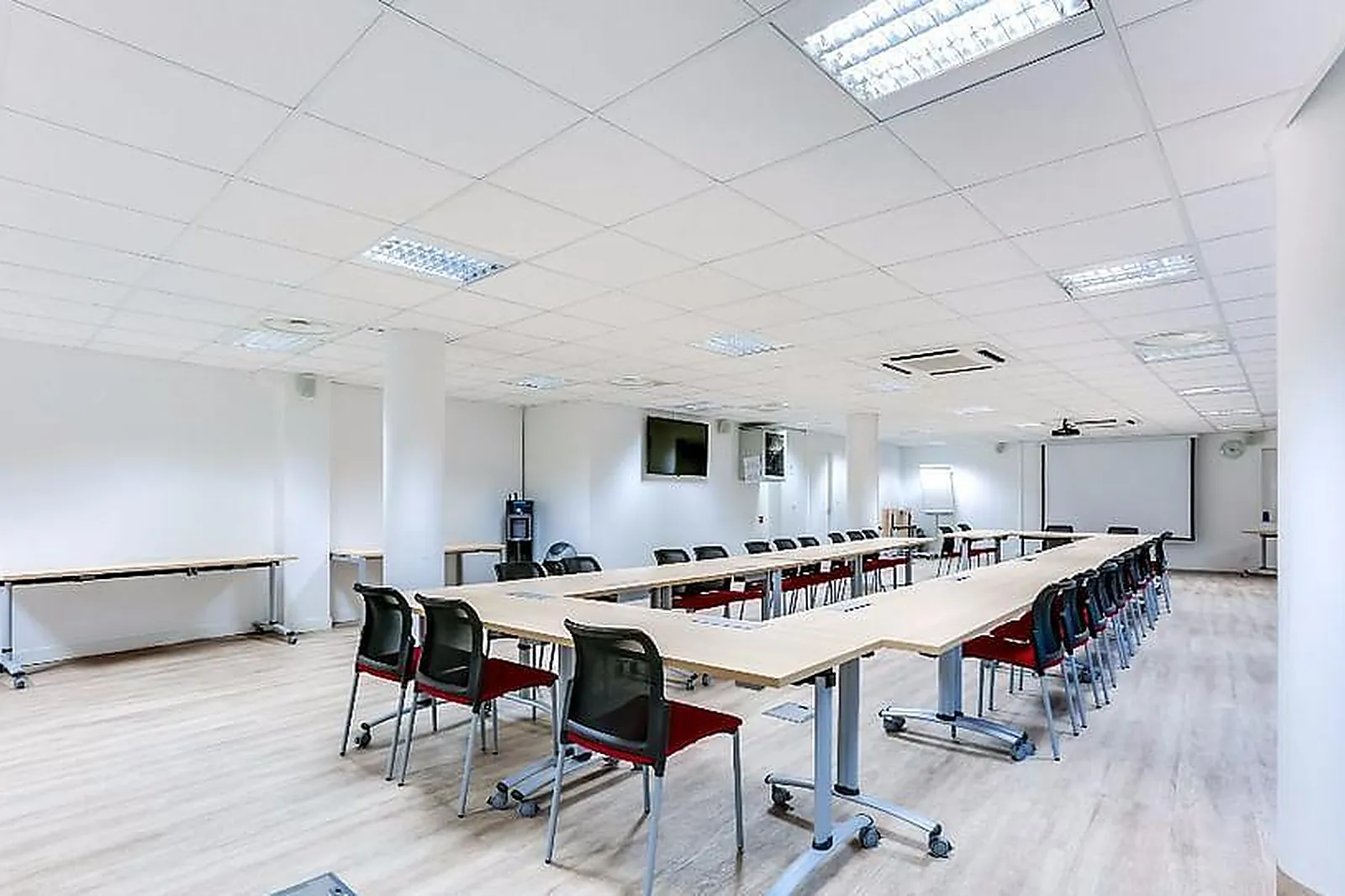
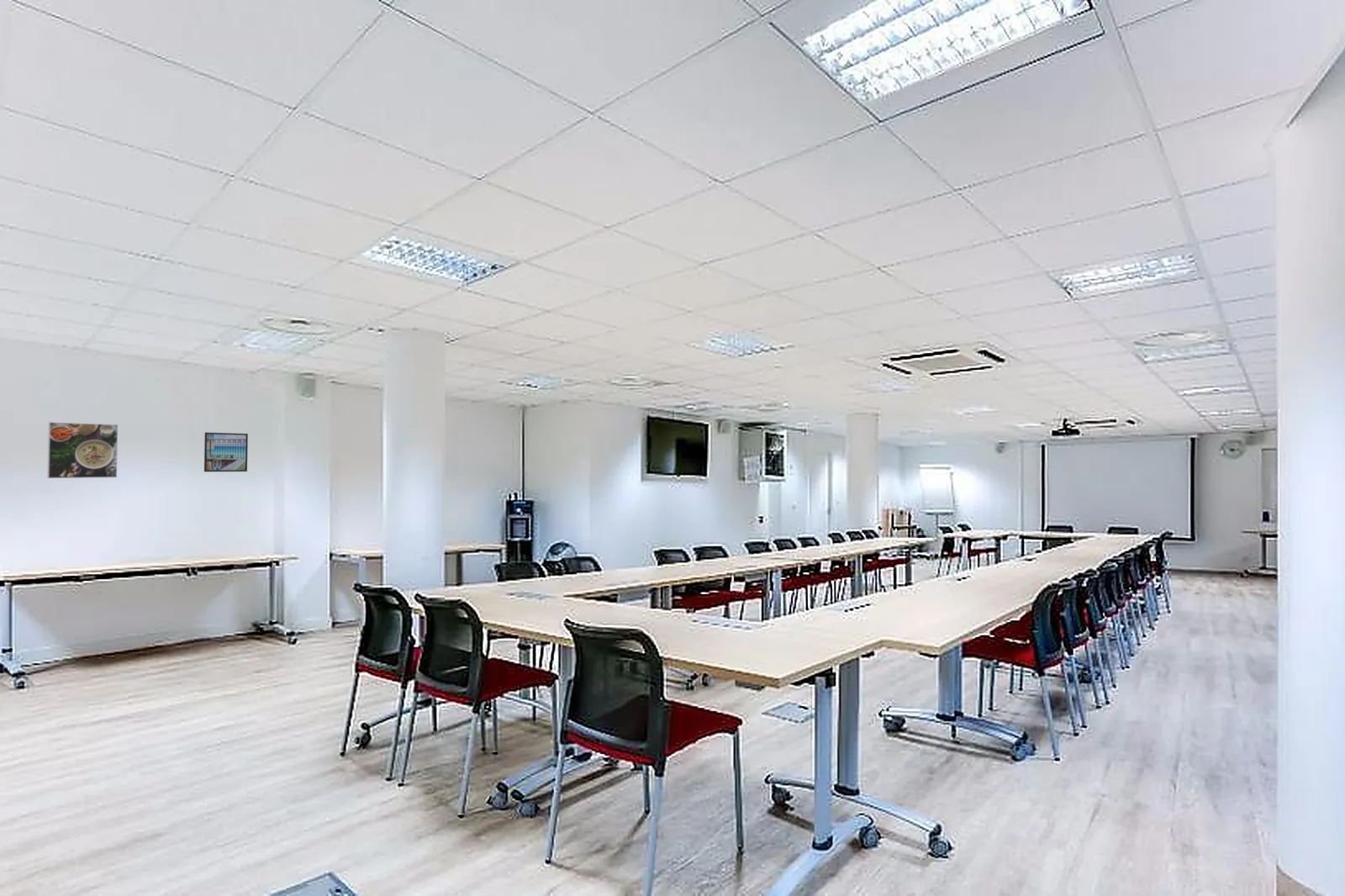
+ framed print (226, 452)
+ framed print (83, 451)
